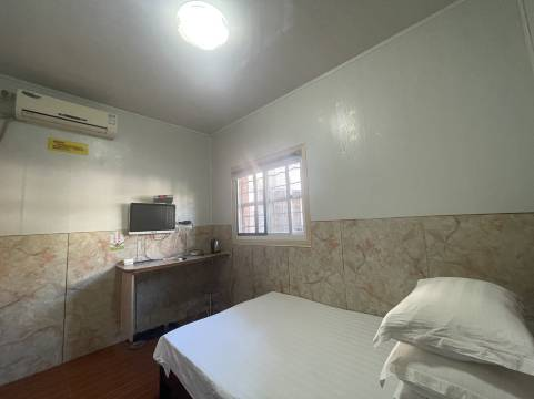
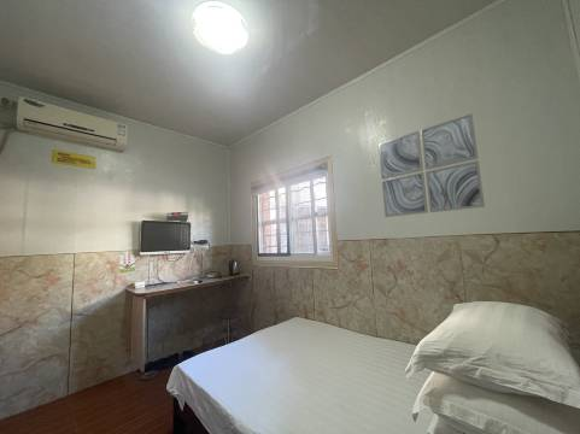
+ wall art (422, 170)
